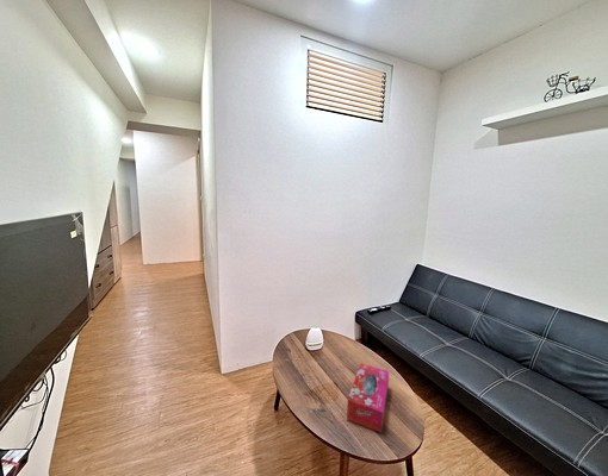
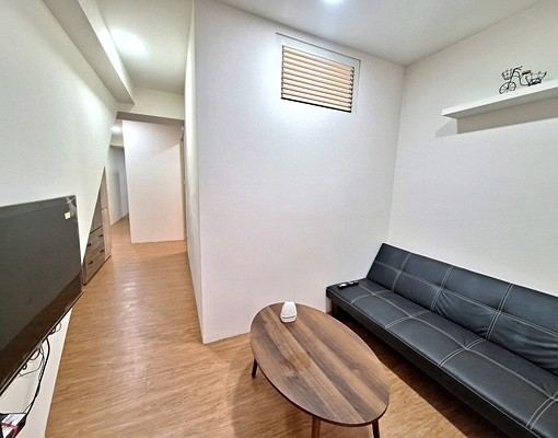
- tissue box (370, 393)
